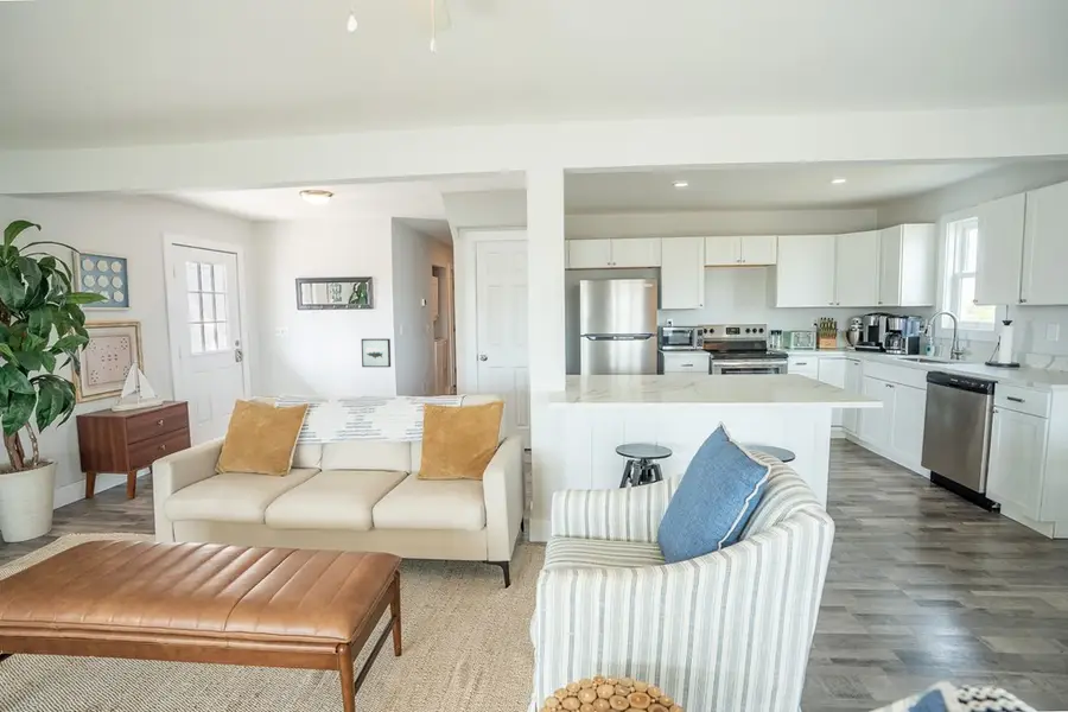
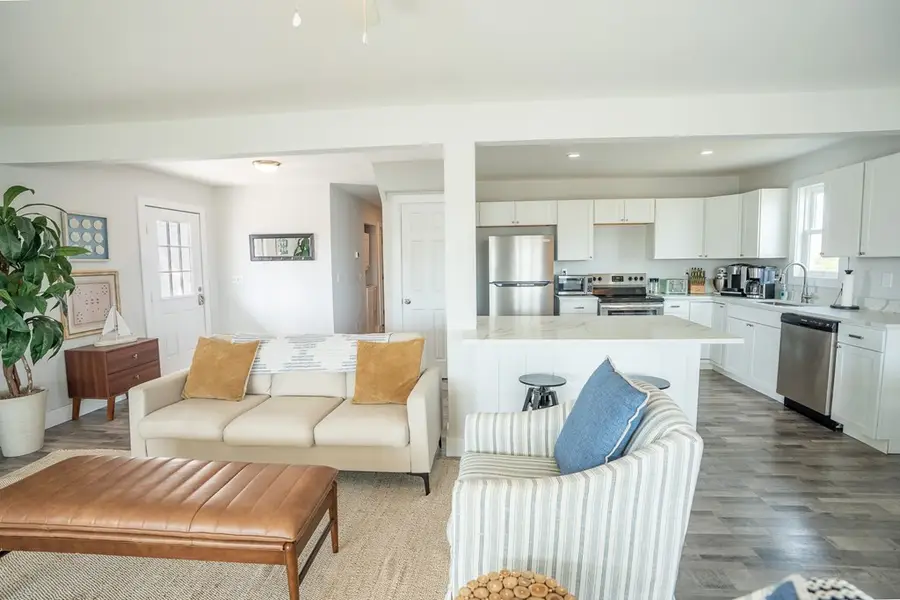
- wall art (375, 352)
